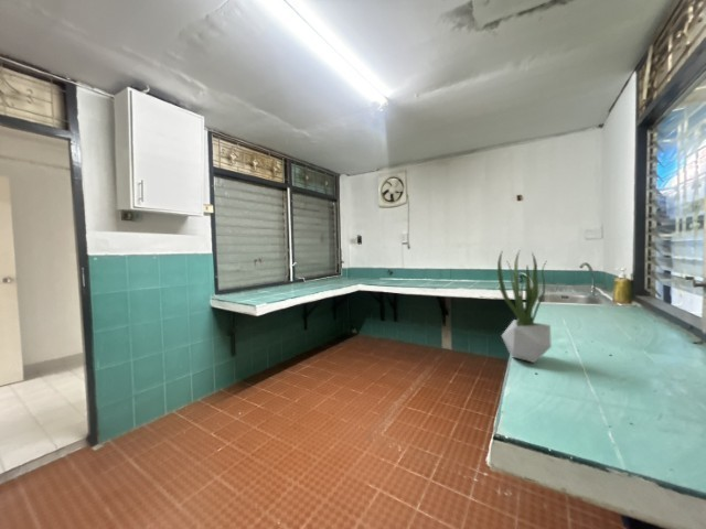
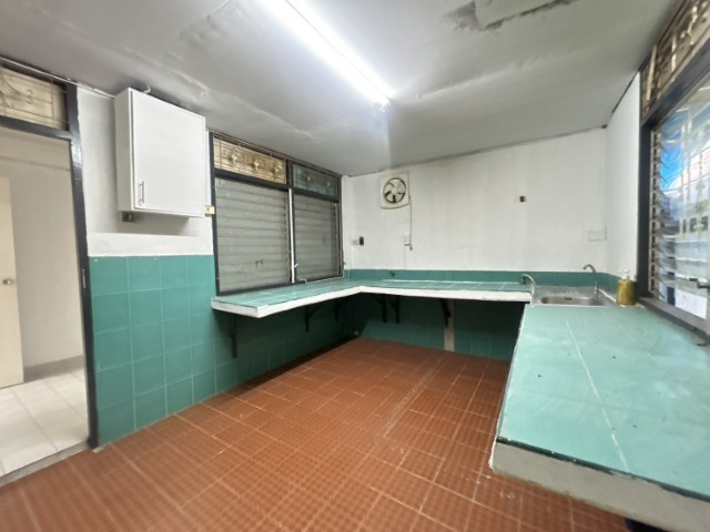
- potted plant (521, 304)
